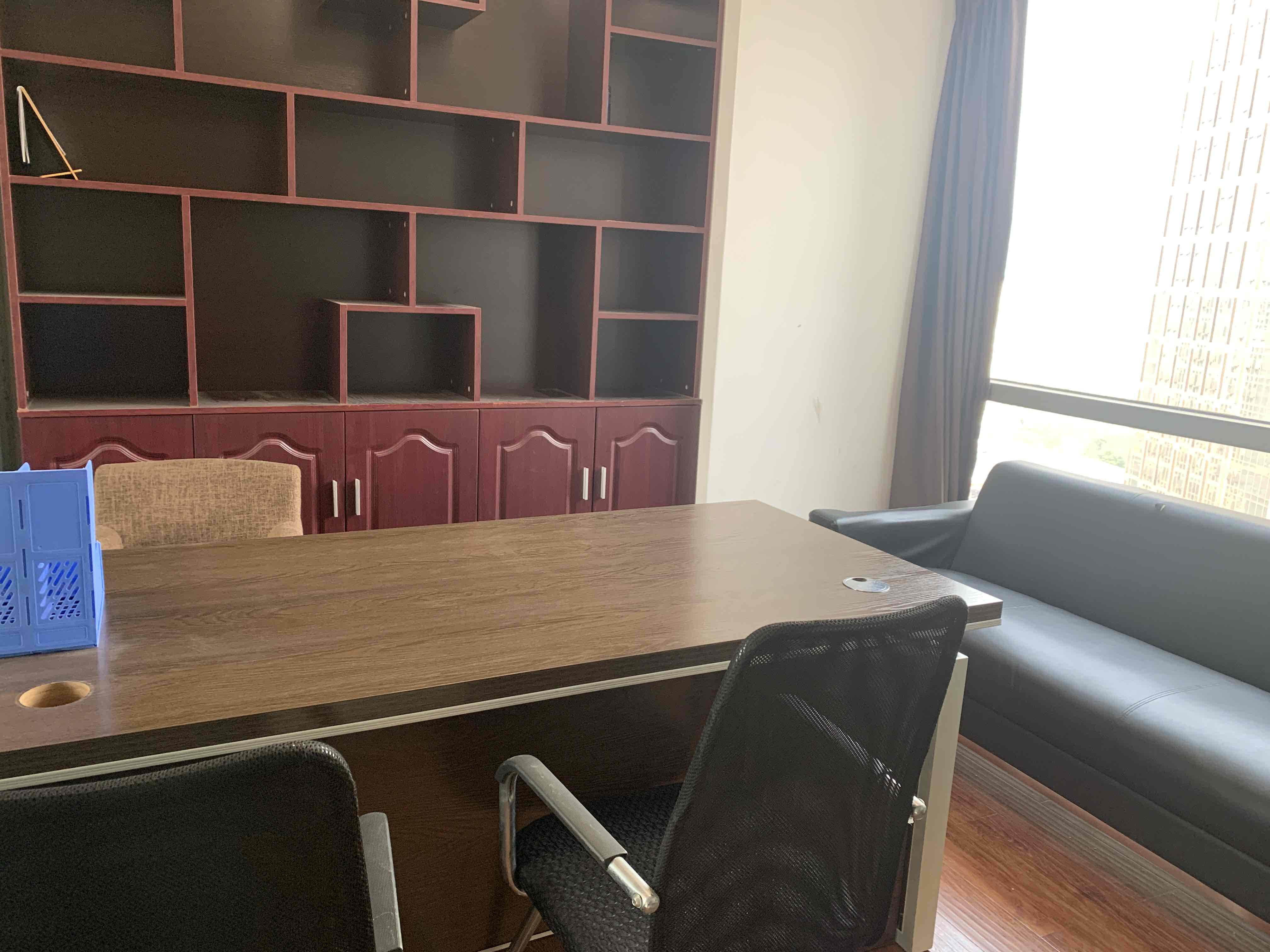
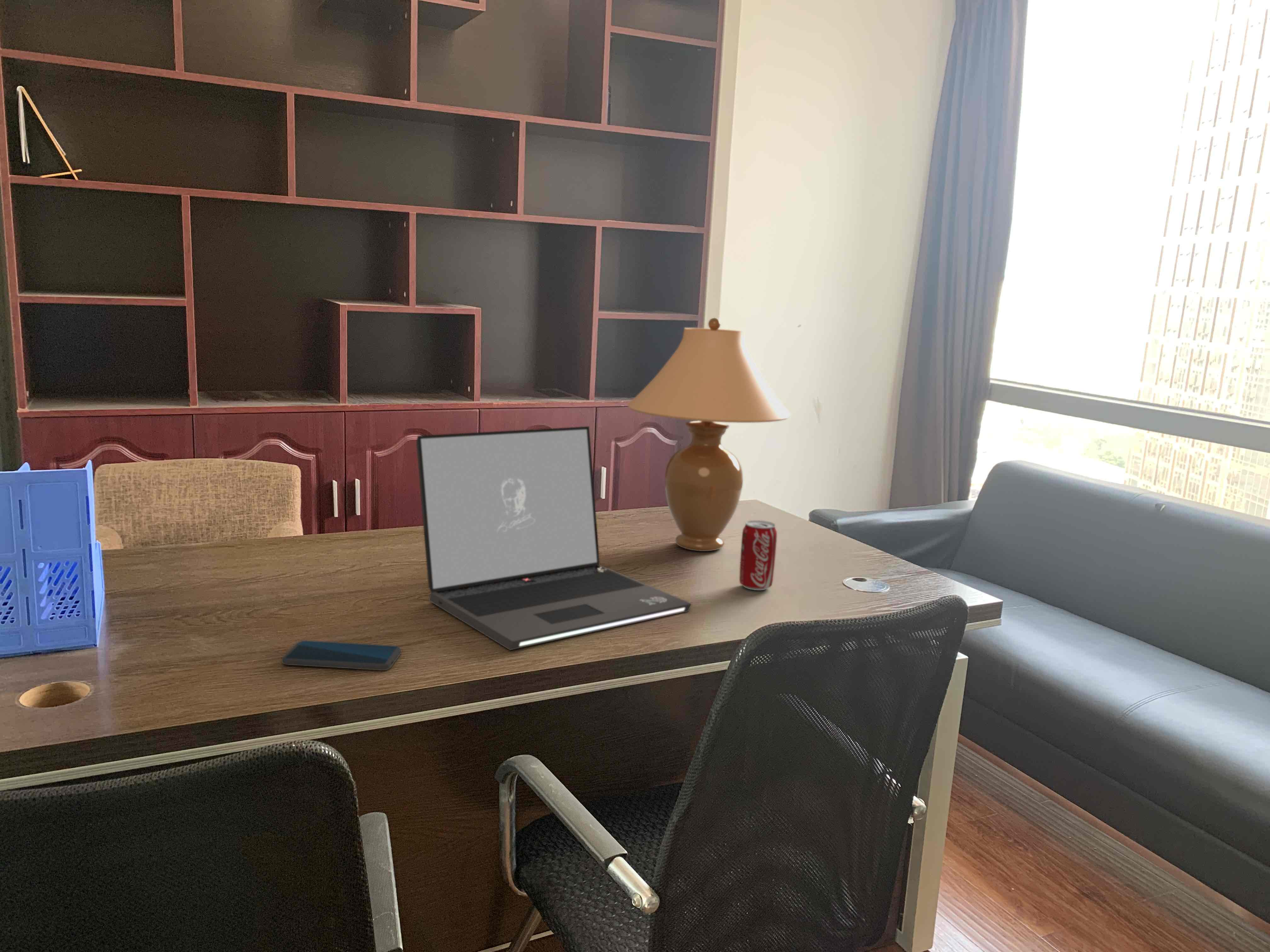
+ laptop (555, 524)
+ table lamp (707, 434)
+ beverage can (758, 555)
+ smartphone (342, 655)
